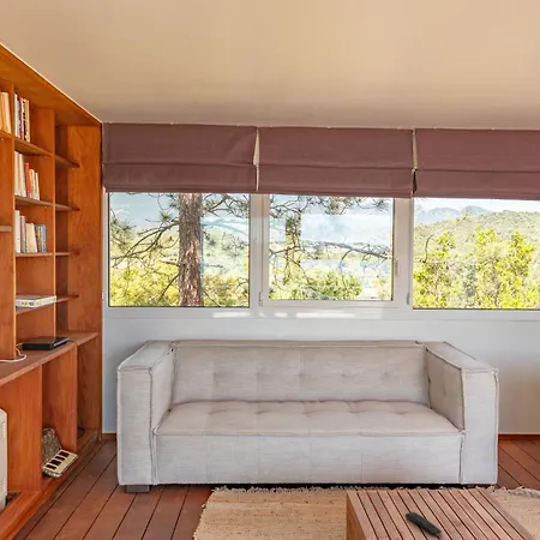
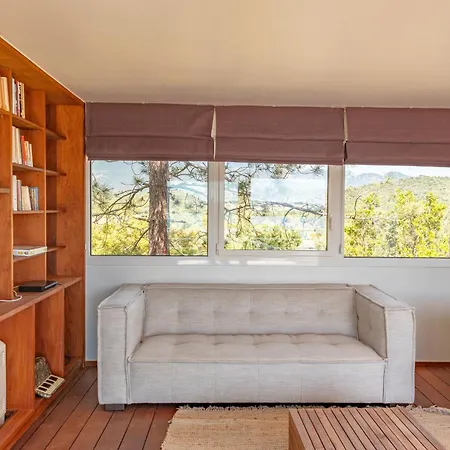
- remote control (424, 523)
